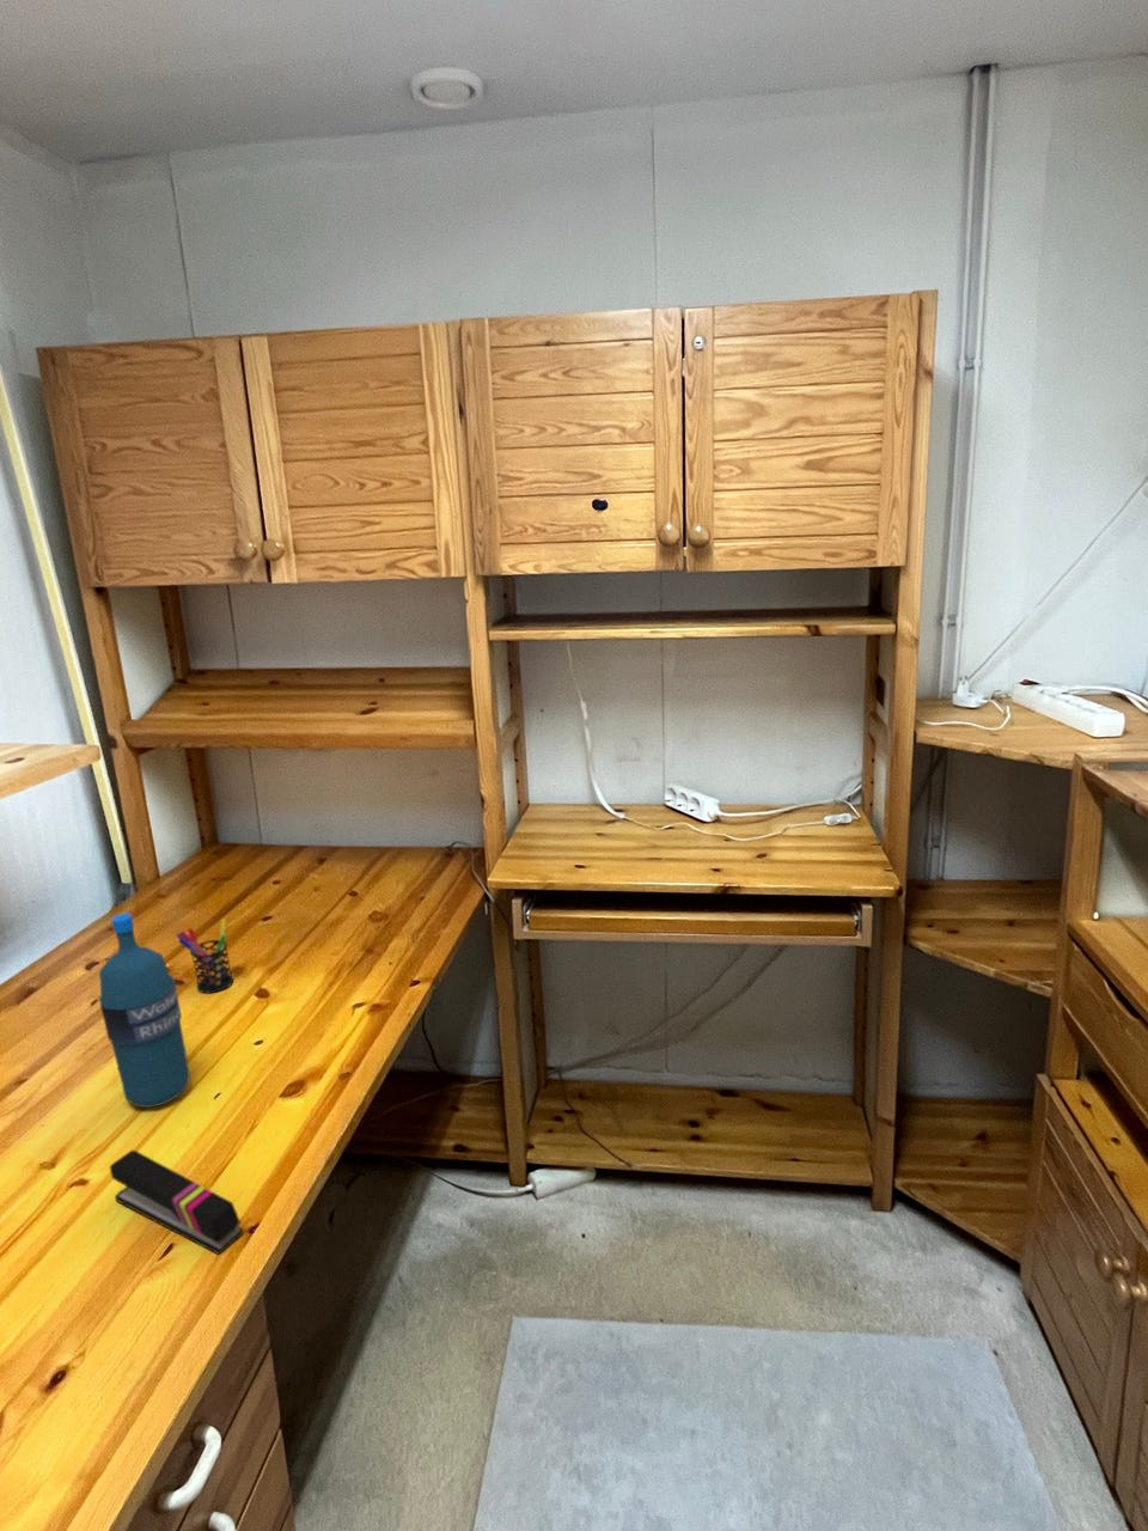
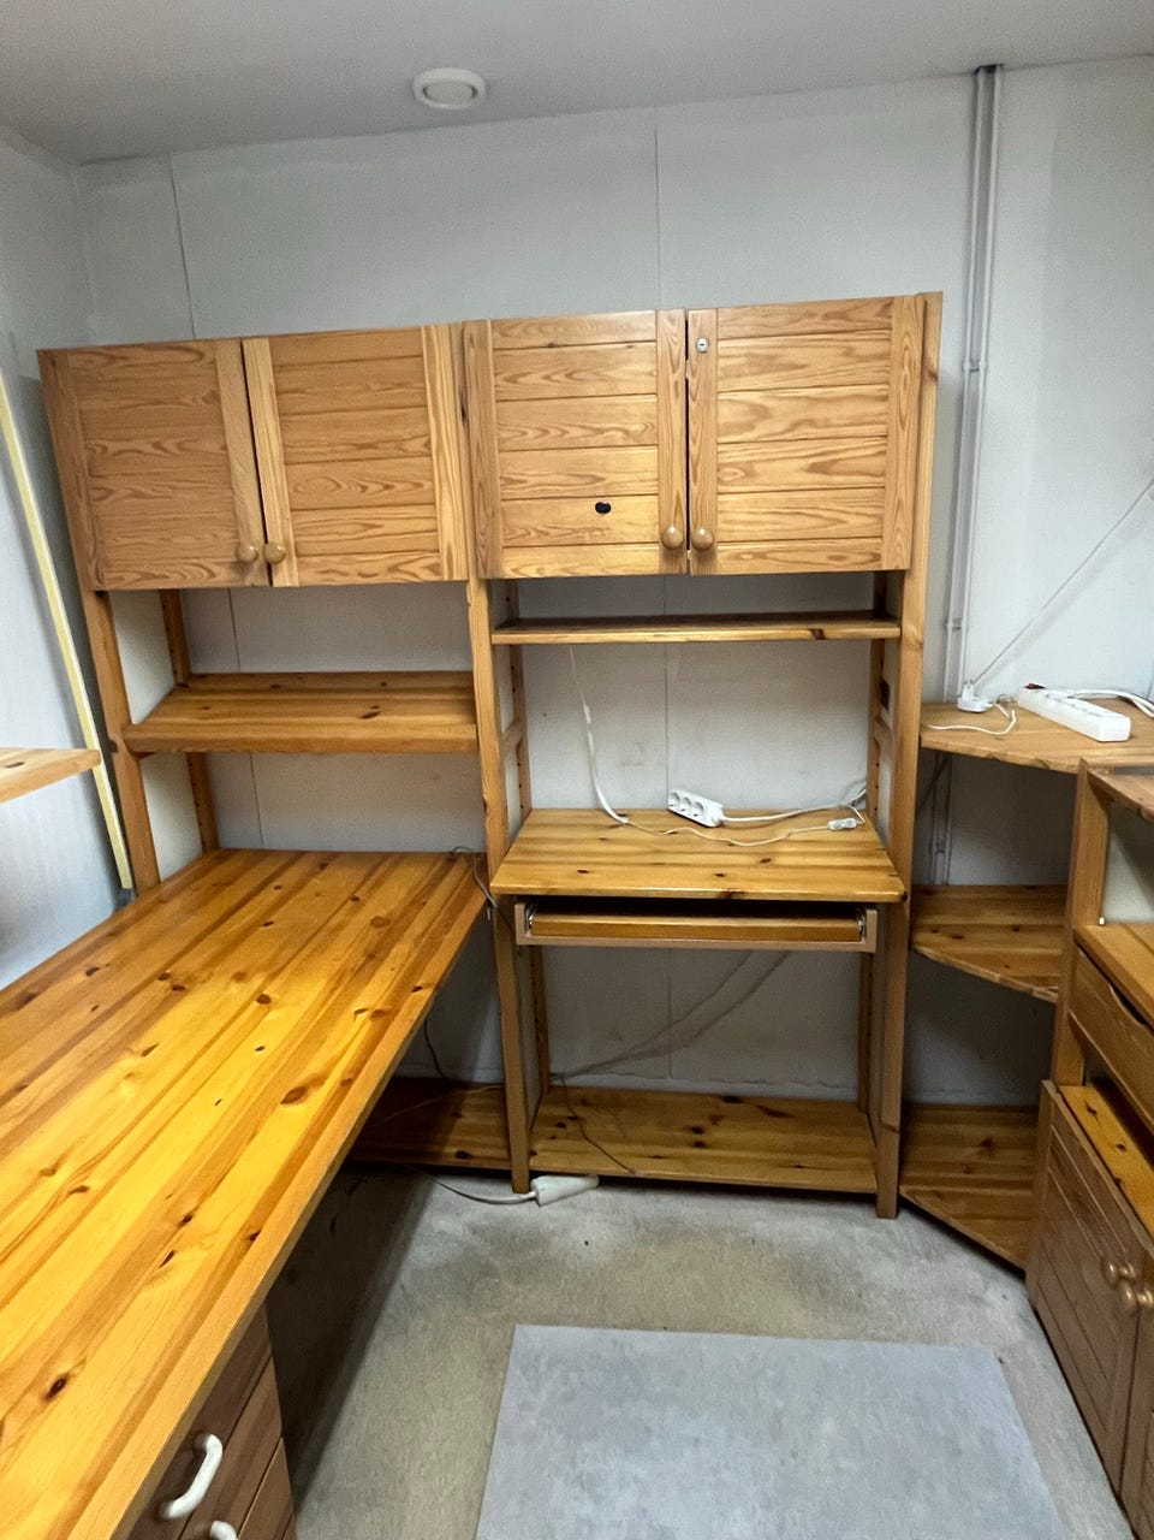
- water bottle (141, 1008)
- stapler (174, 1198)
- pen holder (211, 955)
